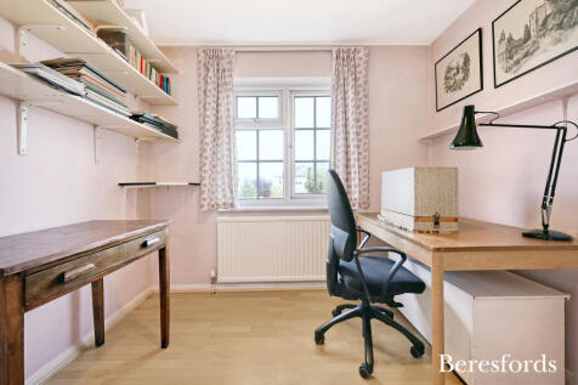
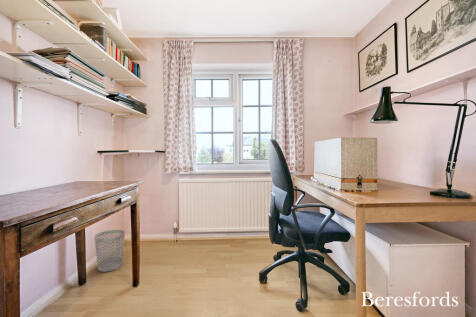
+ wastebasket (110, 250)
